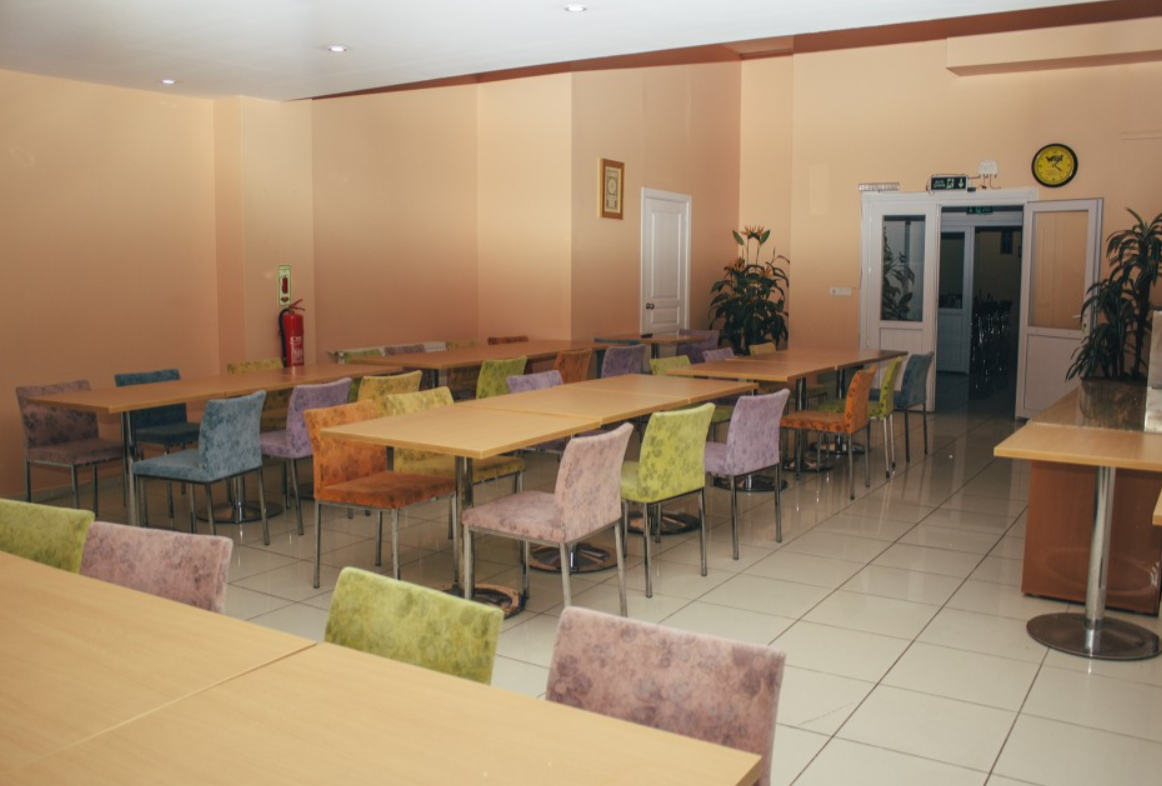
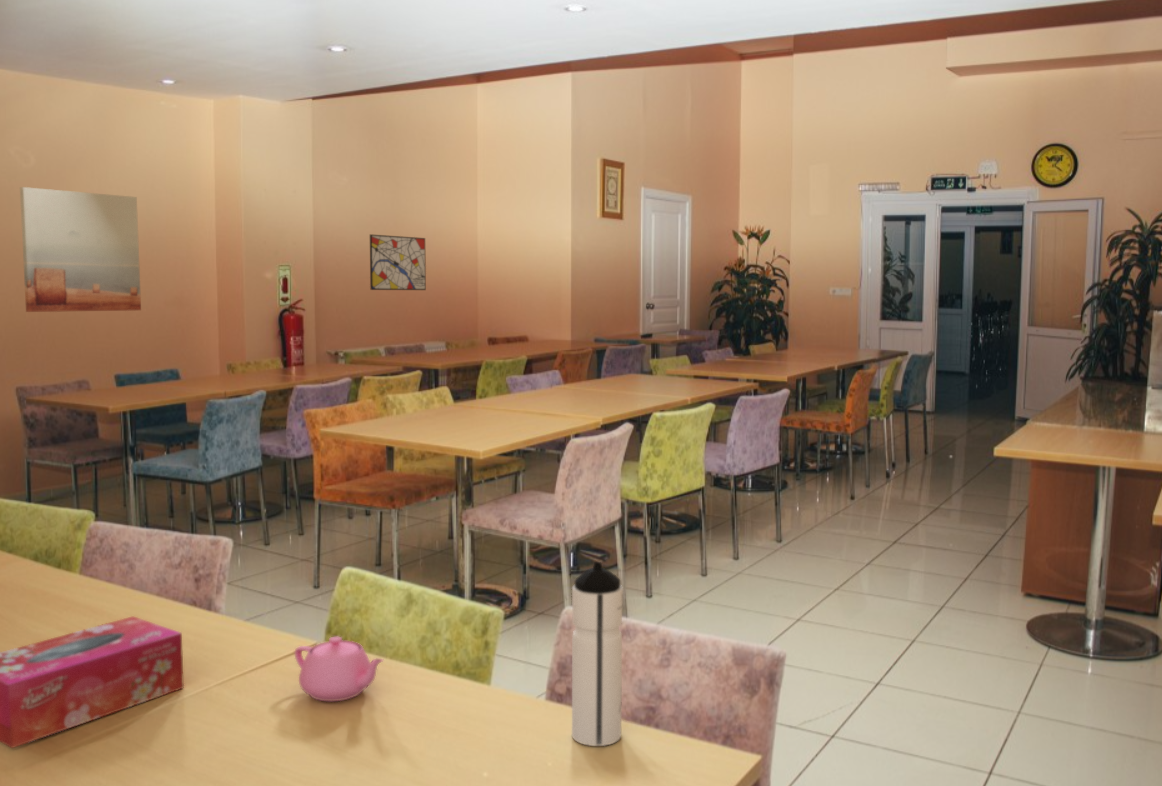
+ wall art (83, 252)
+ wall art (398, 263)
+ tissue box (78, 676)
+ teapot (338, 665)
+ water bottle (597, 649)
